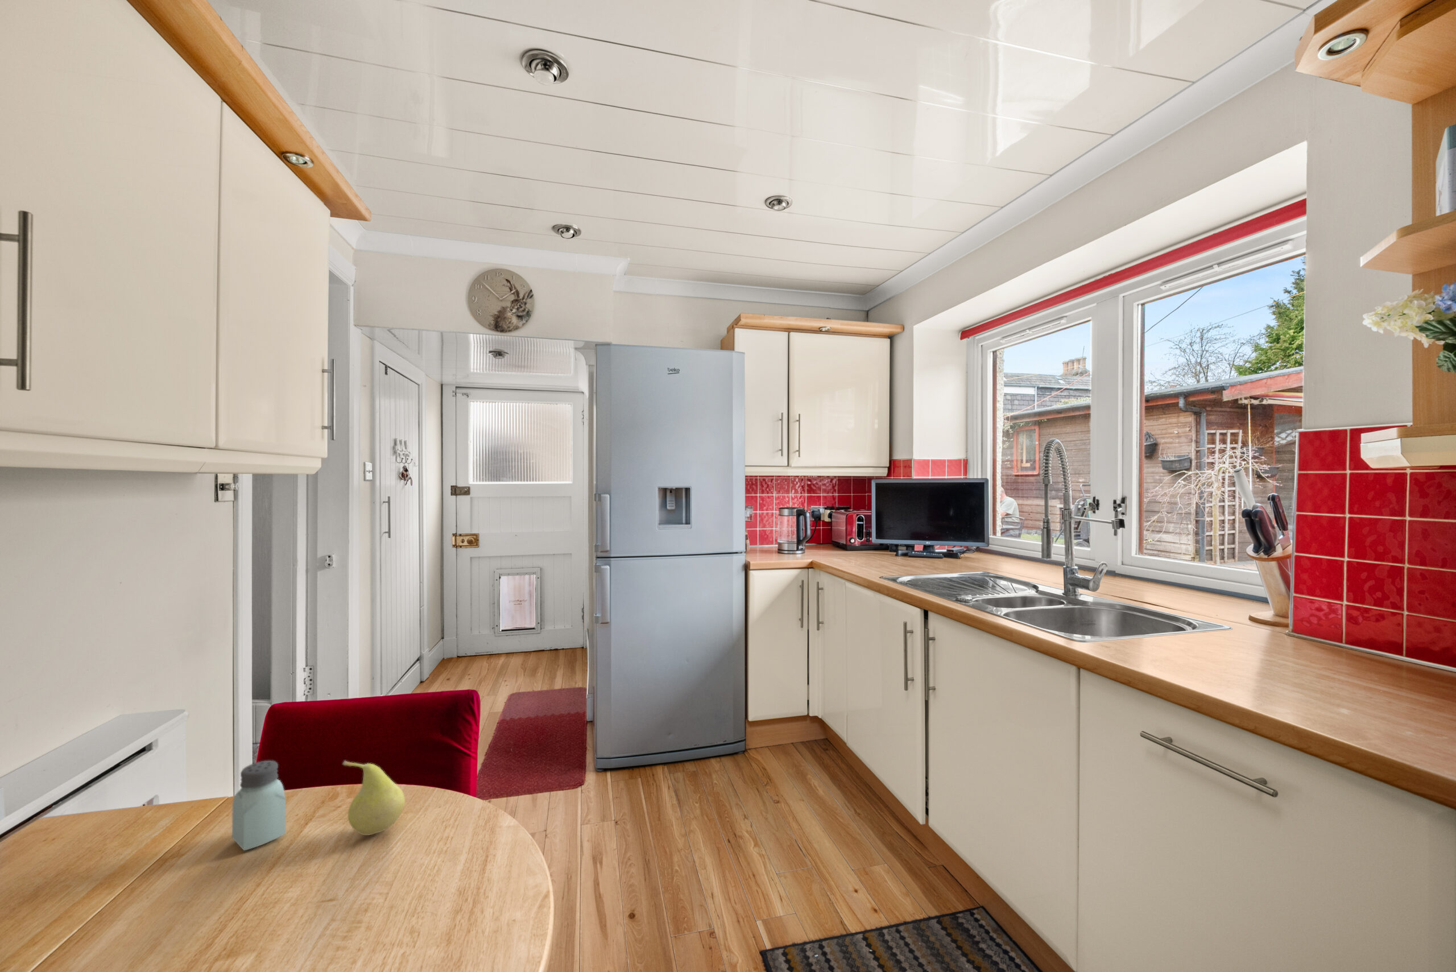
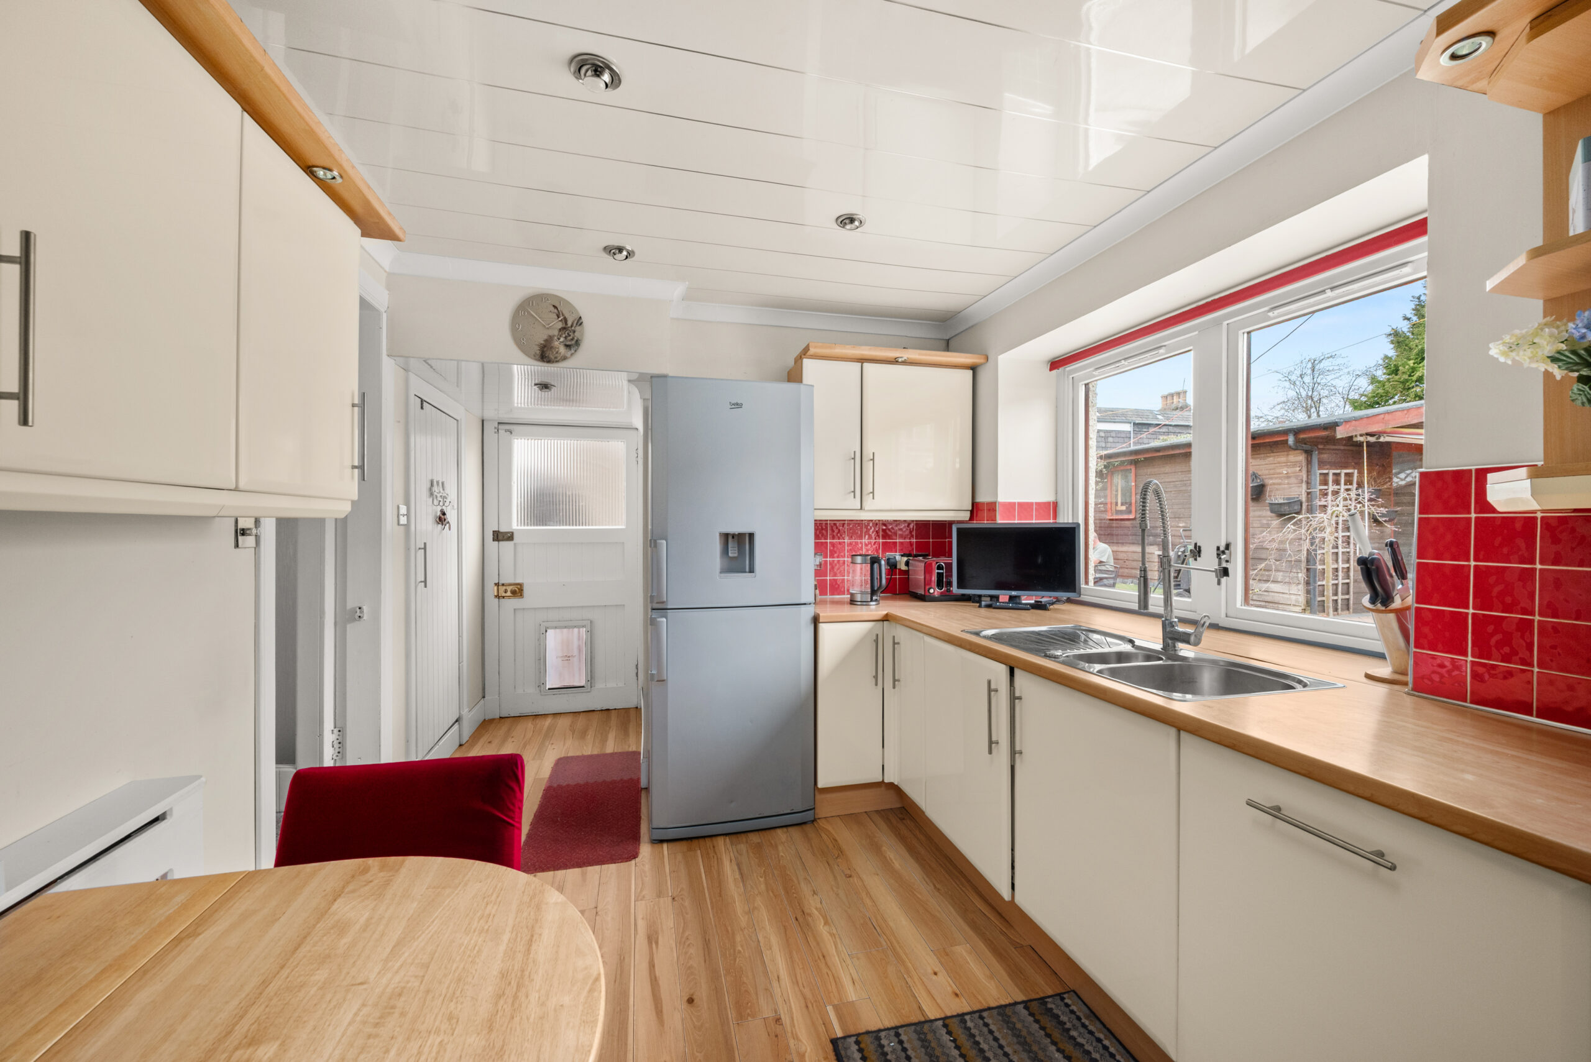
- saltshaker (259, 802)
- fruit (372, 792)
